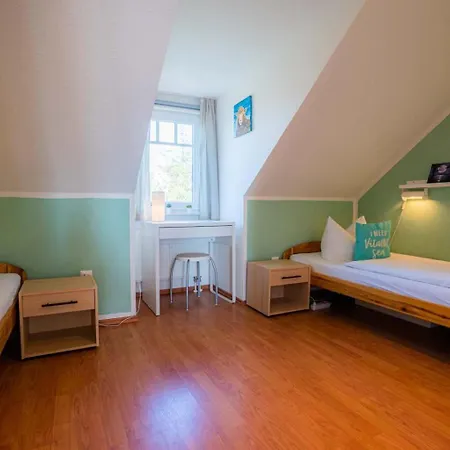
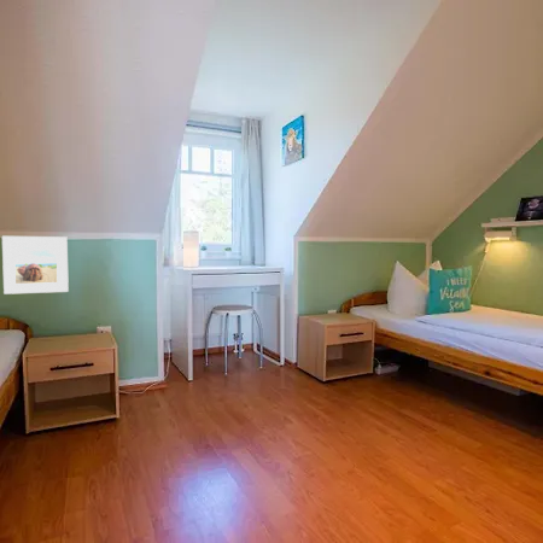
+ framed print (36, 264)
